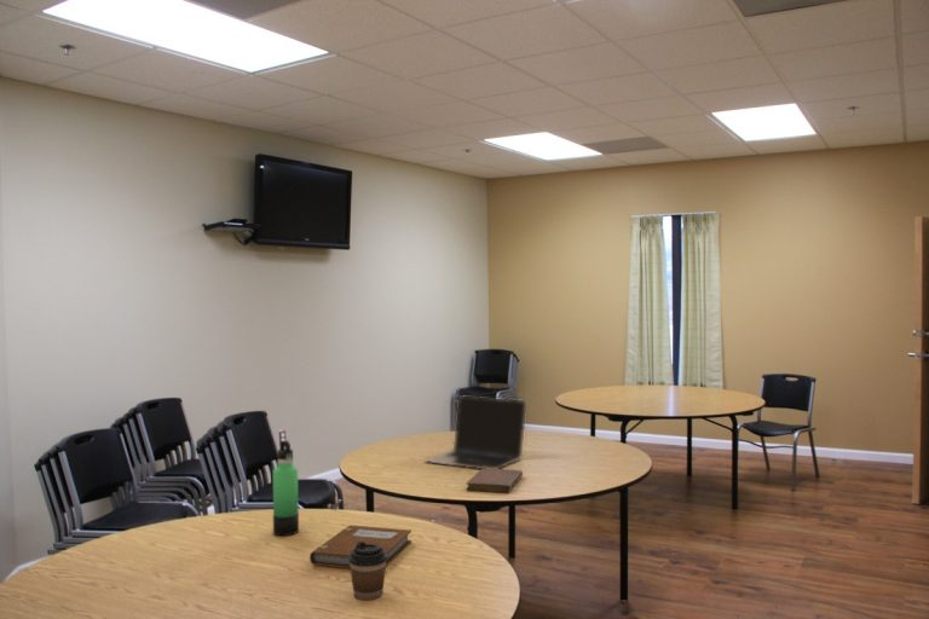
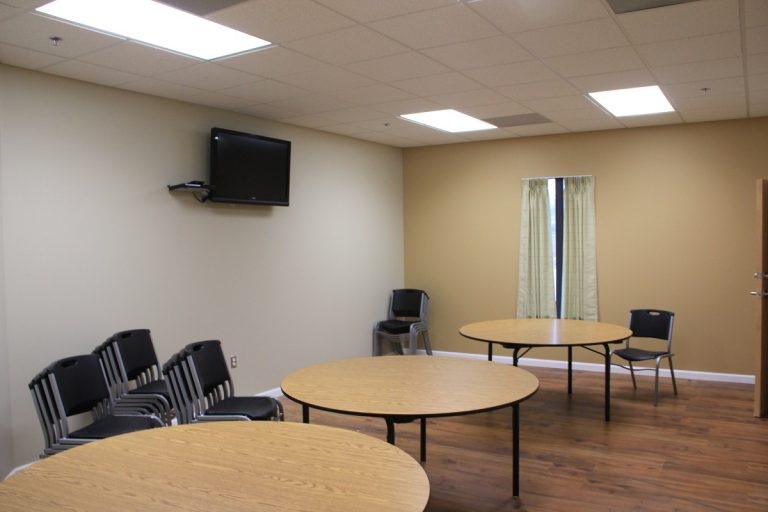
- thermos bottle (285, 486)
- notebook (365, 543)
- coffee cup (368, 568)
- notebook (495, 479)
- laptop (475, 430)
